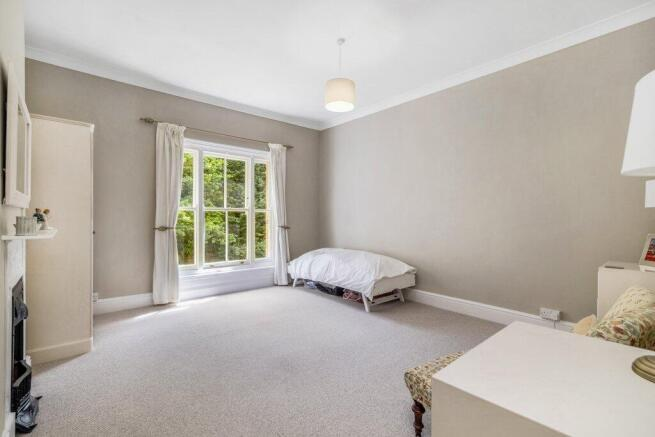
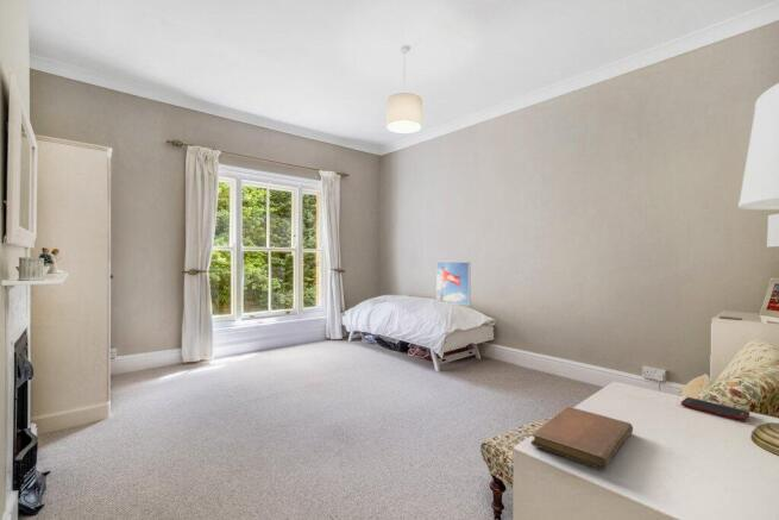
+ cell phone (714, 408)
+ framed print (452, 282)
+ notebook (583, 433)
